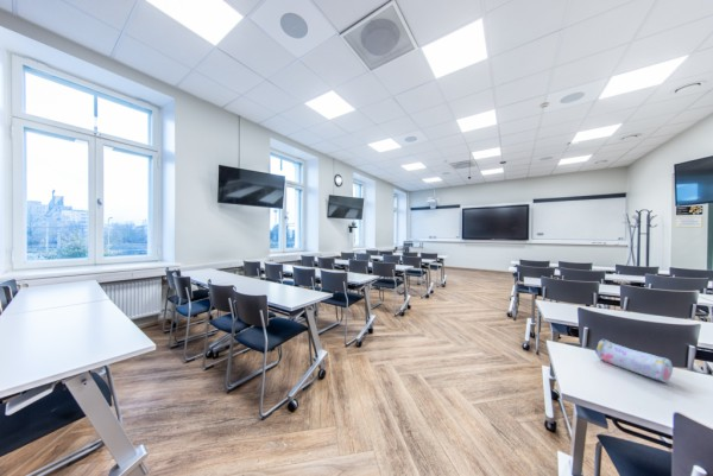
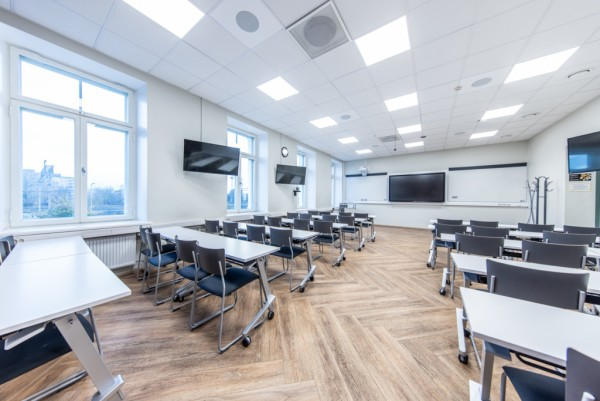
- pencil case (631, 358)
